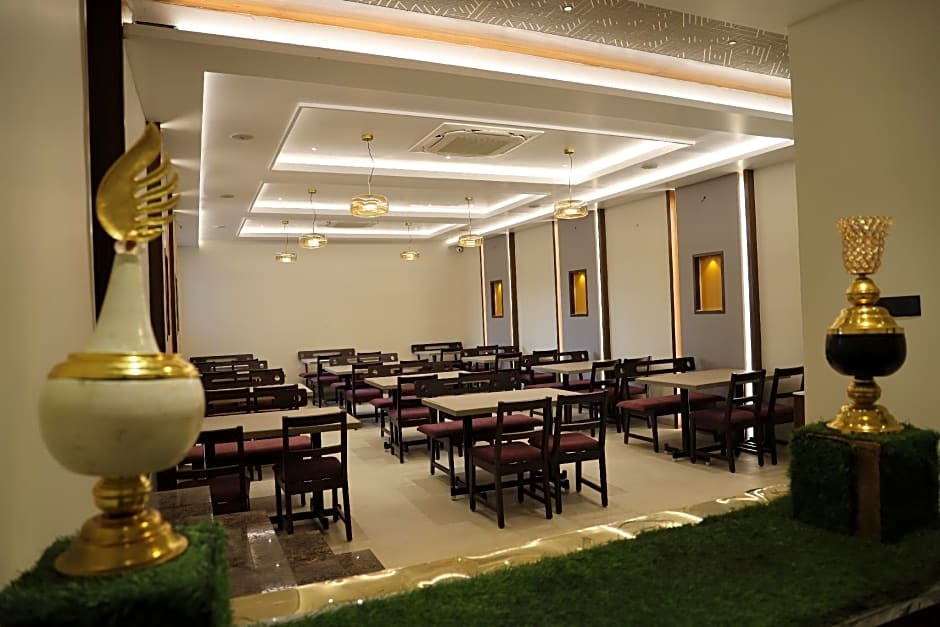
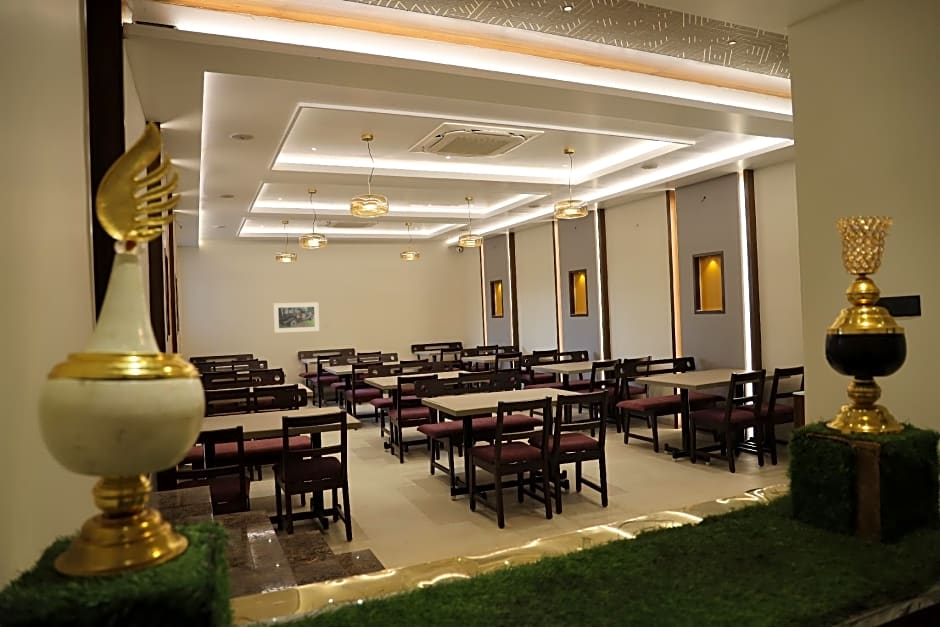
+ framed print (296, 317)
